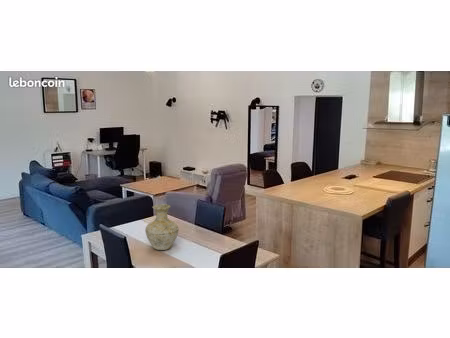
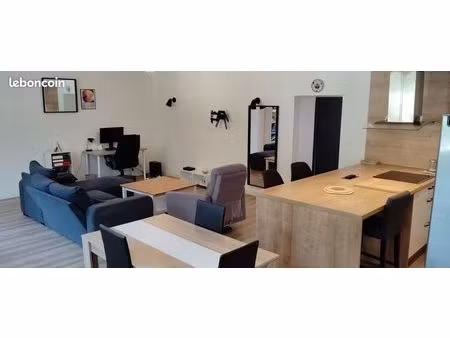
- vase (162, 226)
